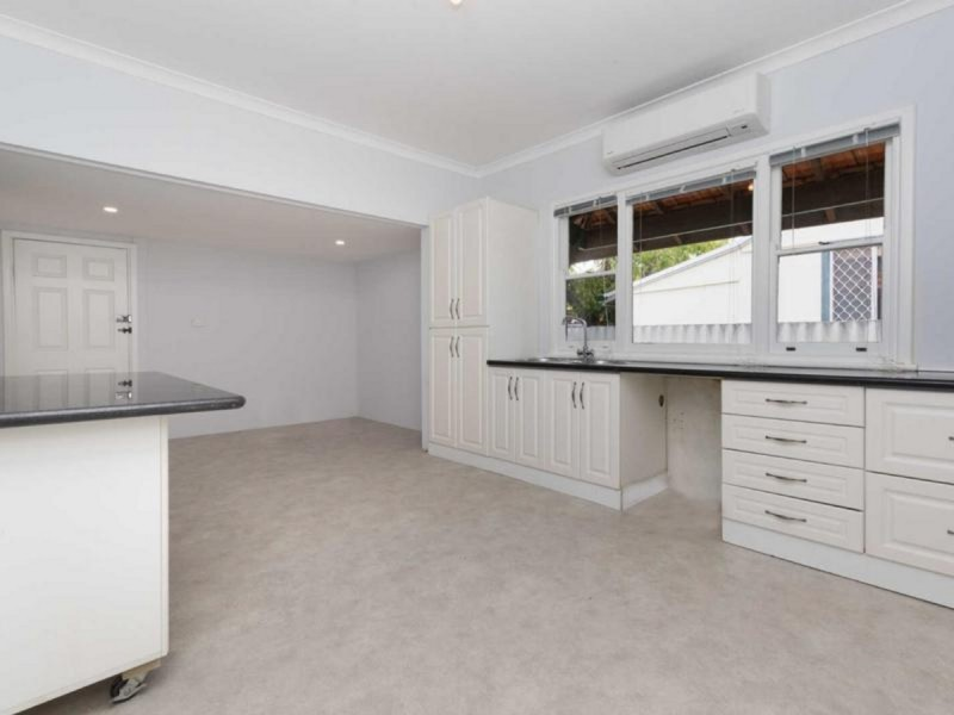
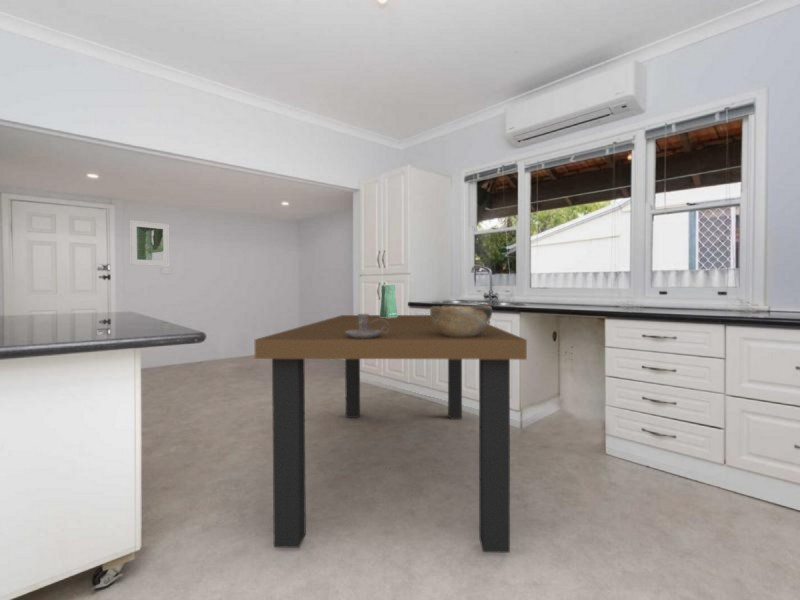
+ candle holder (367, 325)
+ decorative bowl (460, 320)
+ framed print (150, 244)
+ vase (388, 300)
+ dining table (399, 358)
